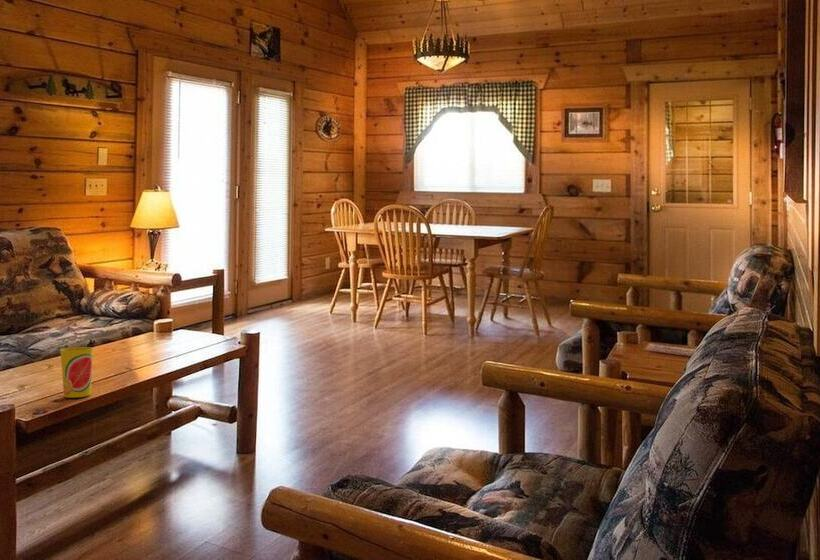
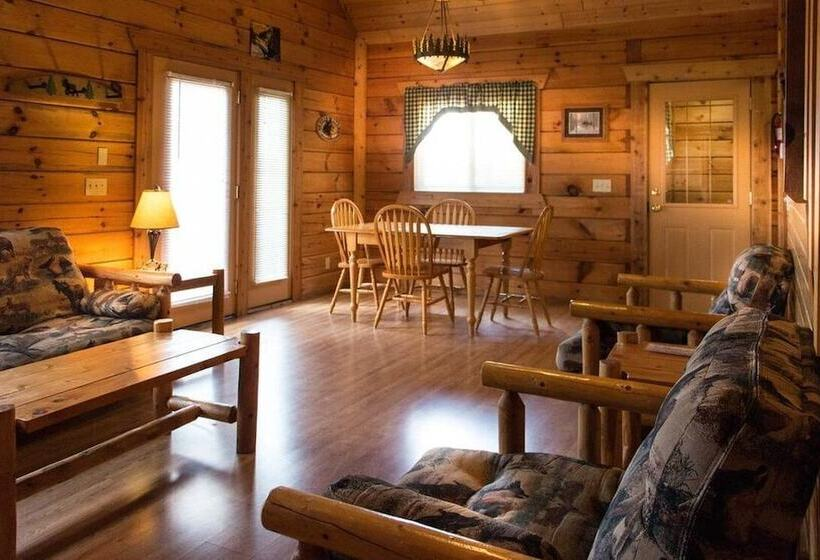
- cup (77, 372)
